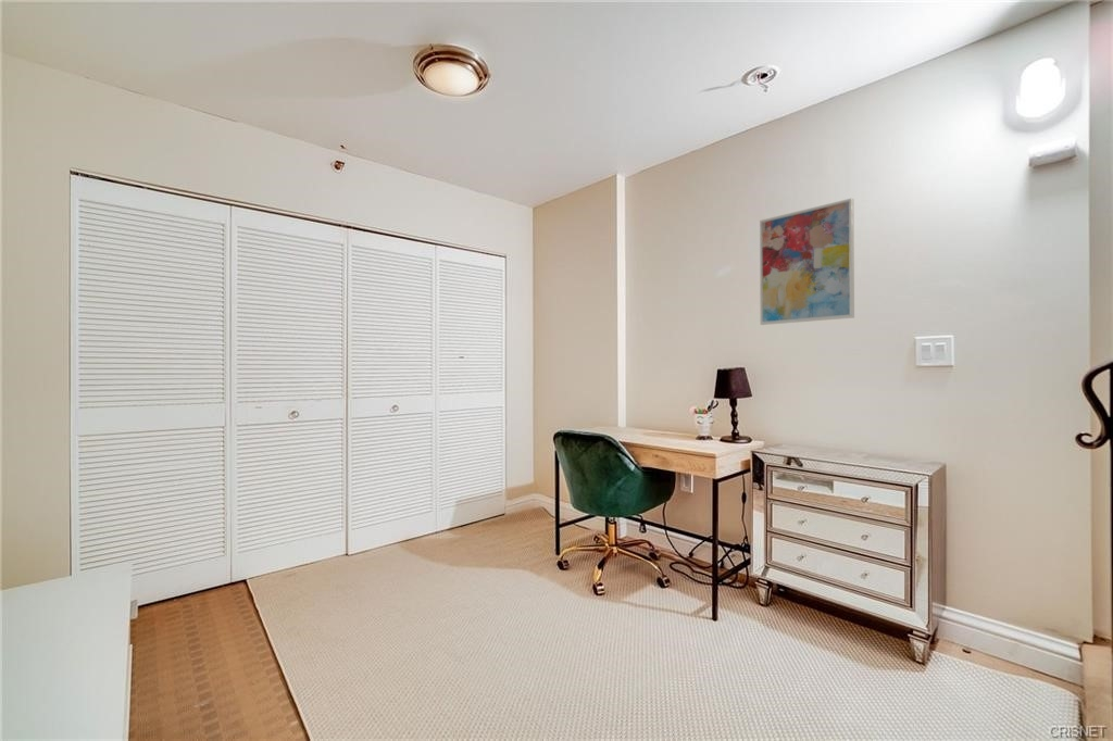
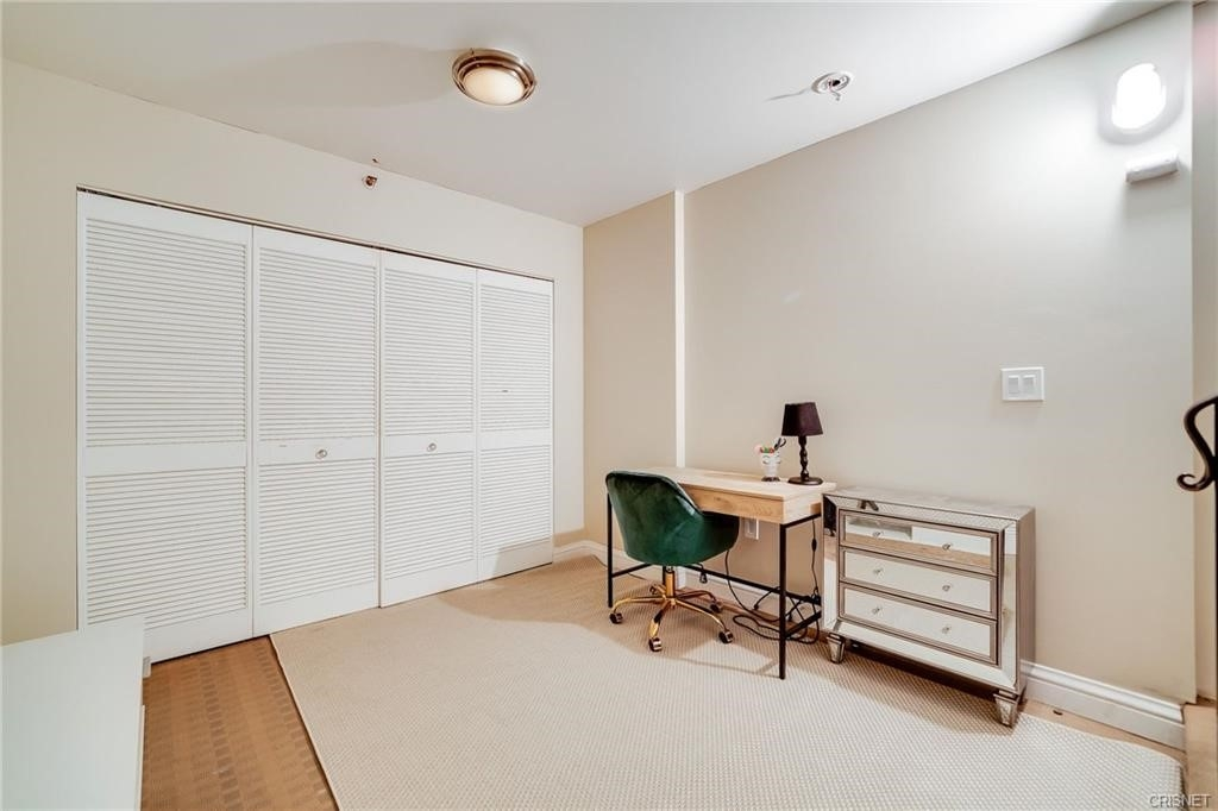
- wall art (803, 265)
